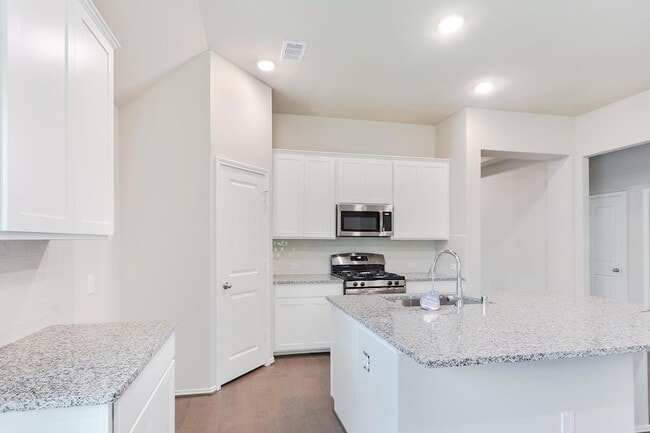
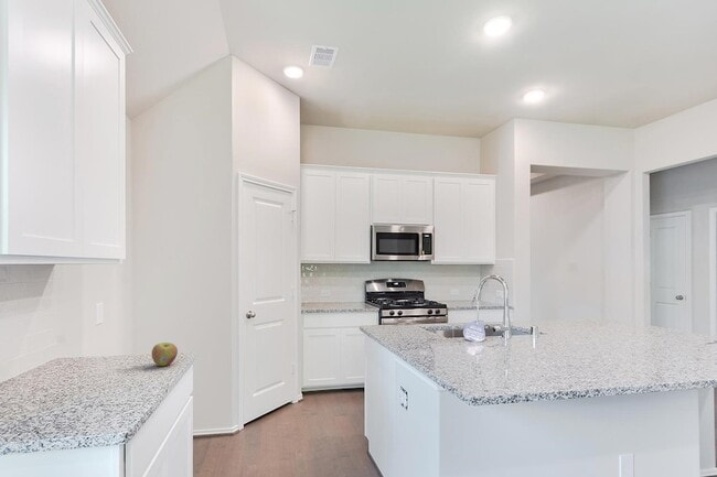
+ apple (164, 354)
